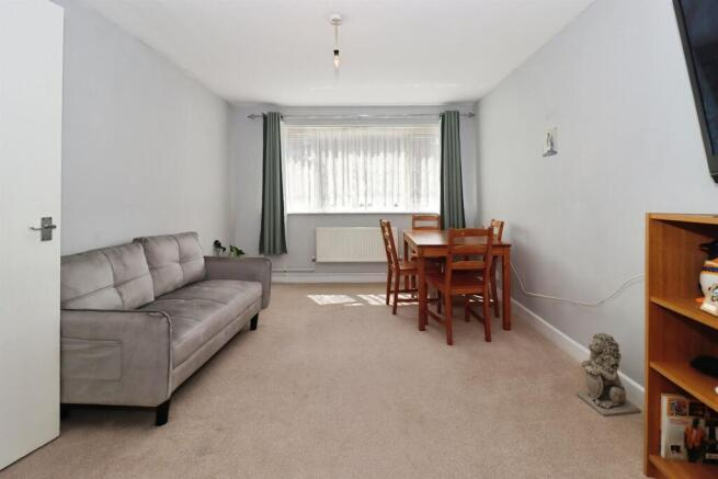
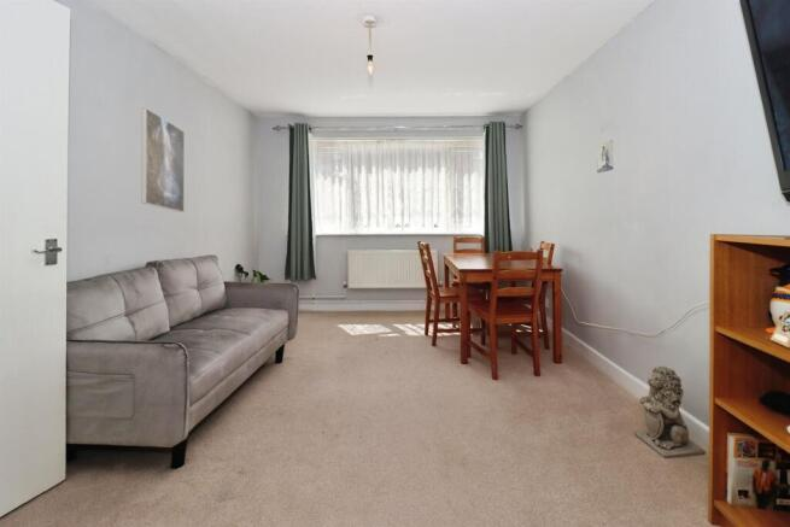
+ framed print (164, 164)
